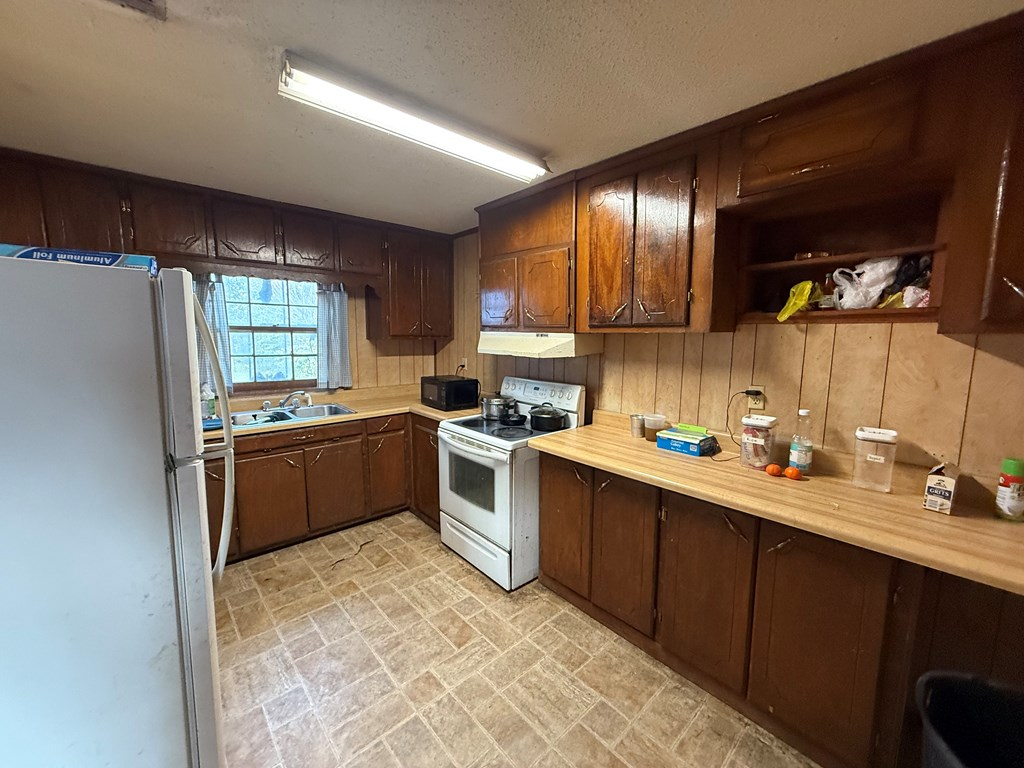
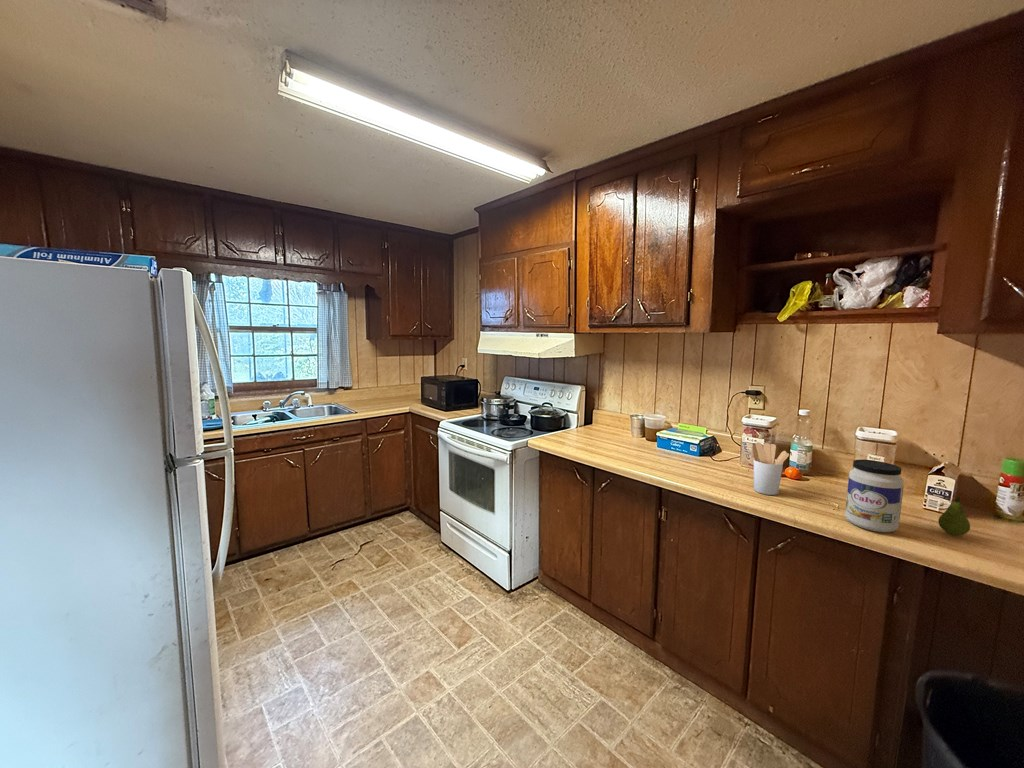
+ utensil holder (766, 466)
+ fruit (955, 515)
+ jar (873, 495)
